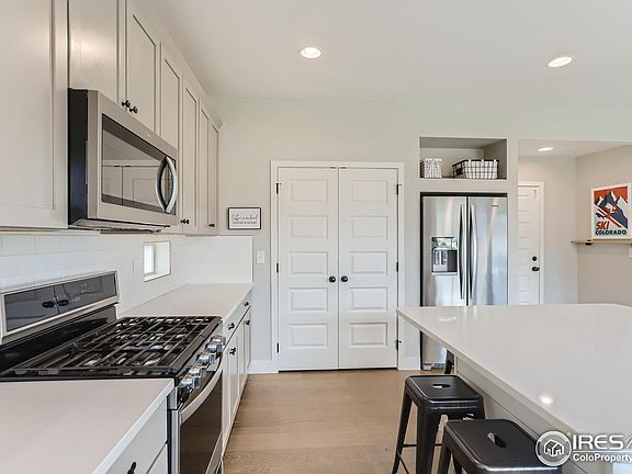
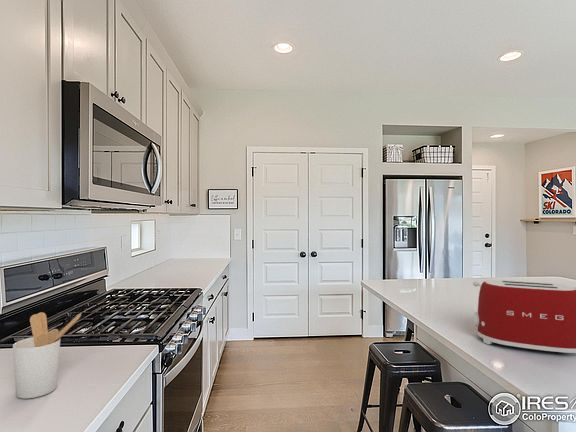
+ utensil holder (49, 351)
+ toaster (526, 313)
